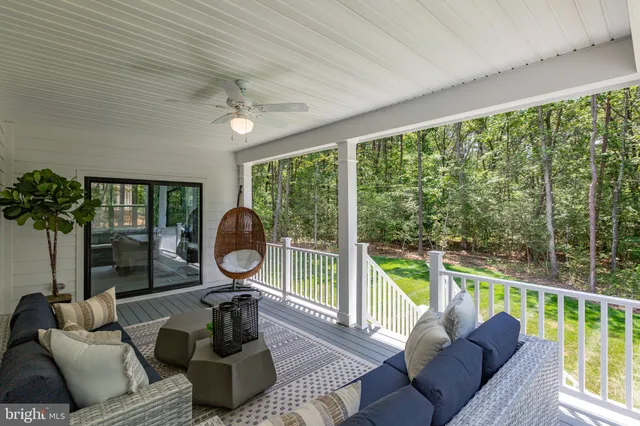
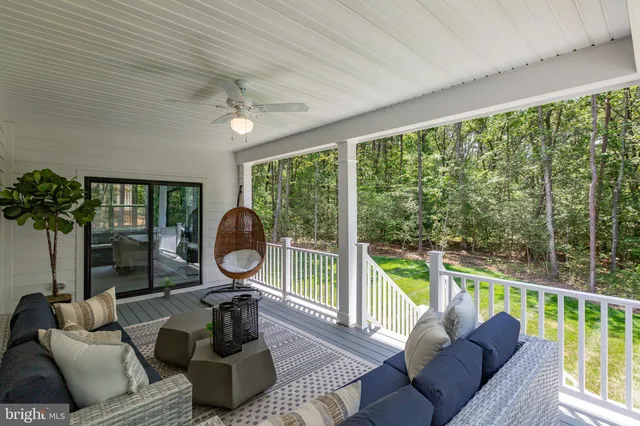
+ potted plant (166, 286)
